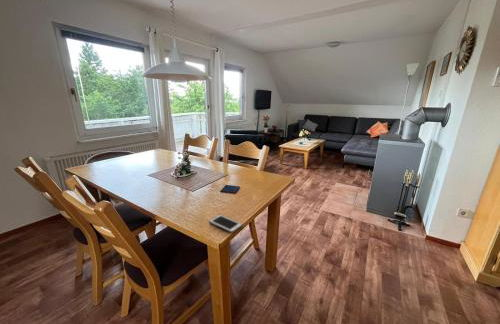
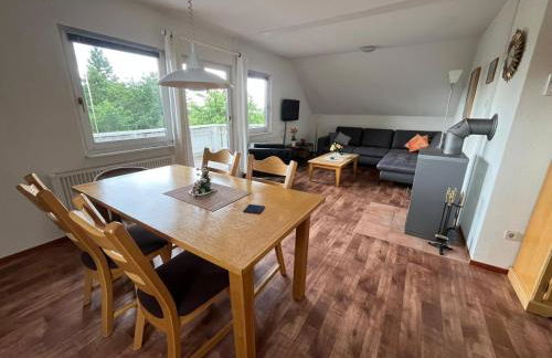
- cell phone (225, 223)
